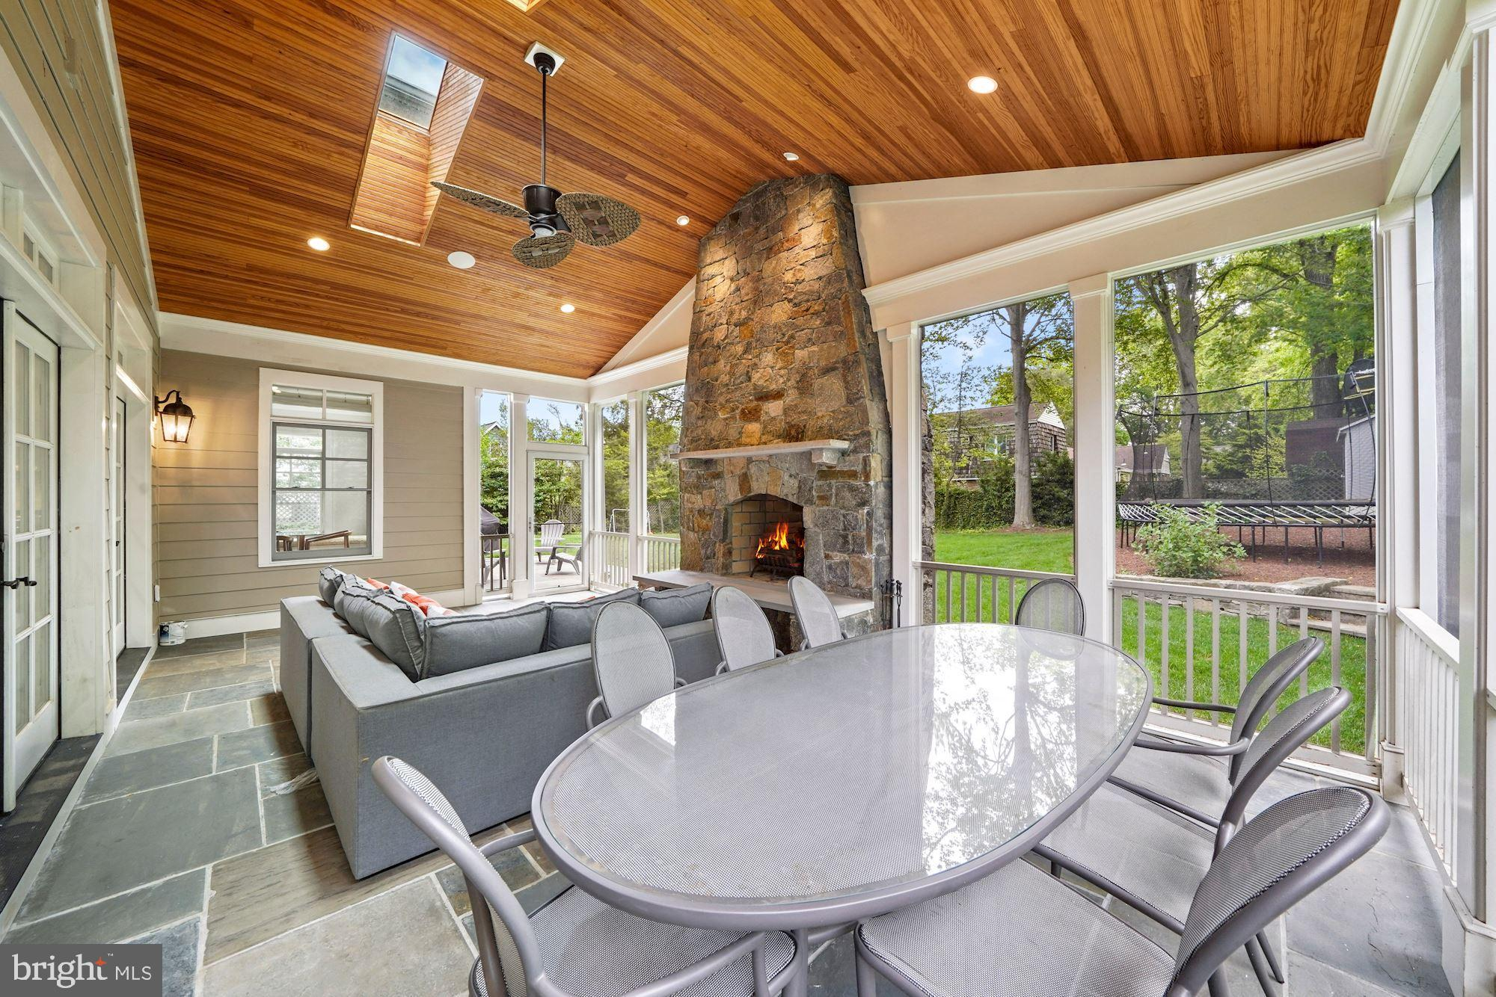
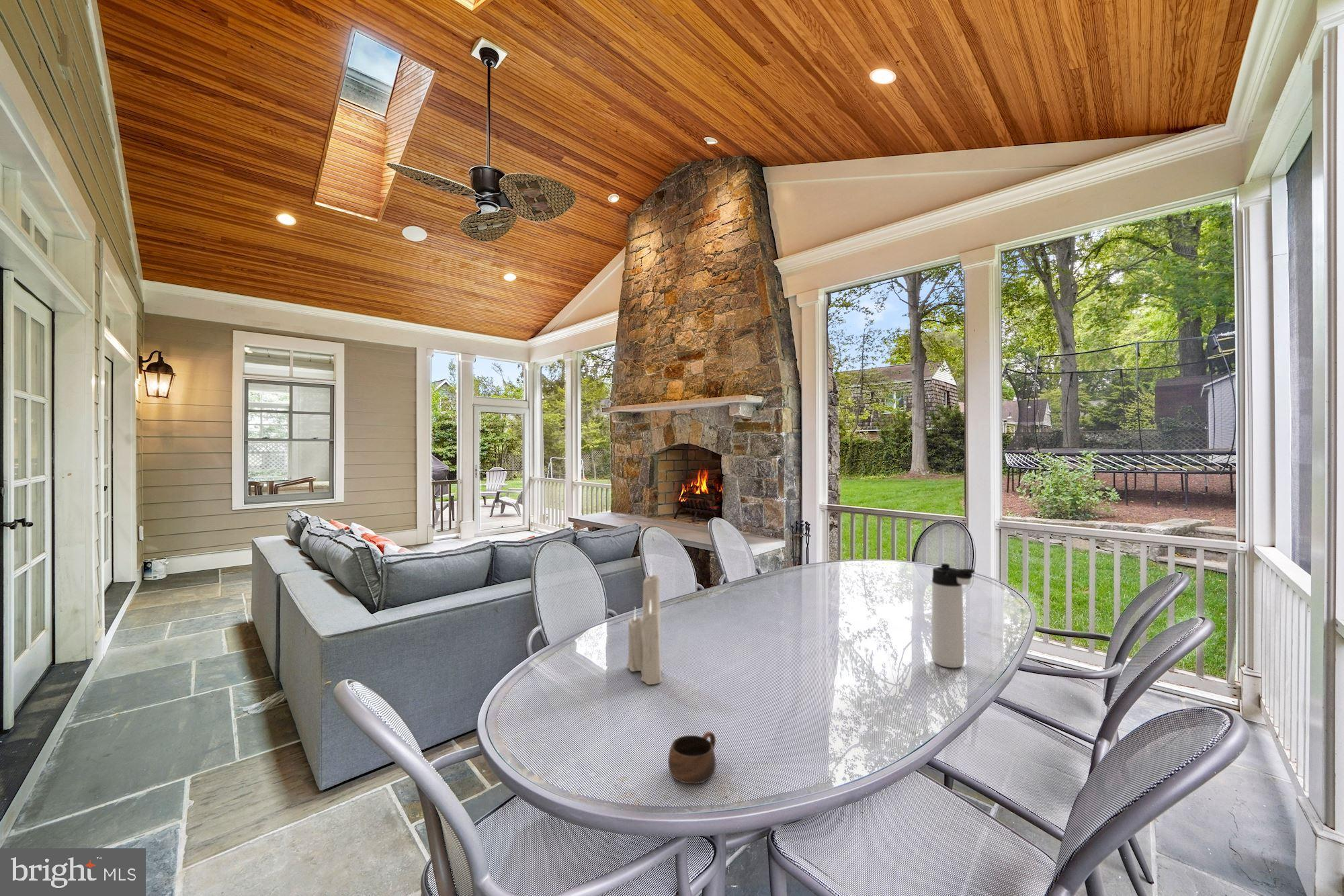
+ candle (647, 615)
+ thermos bottle (953, 615)
+ cup (698, 756)
